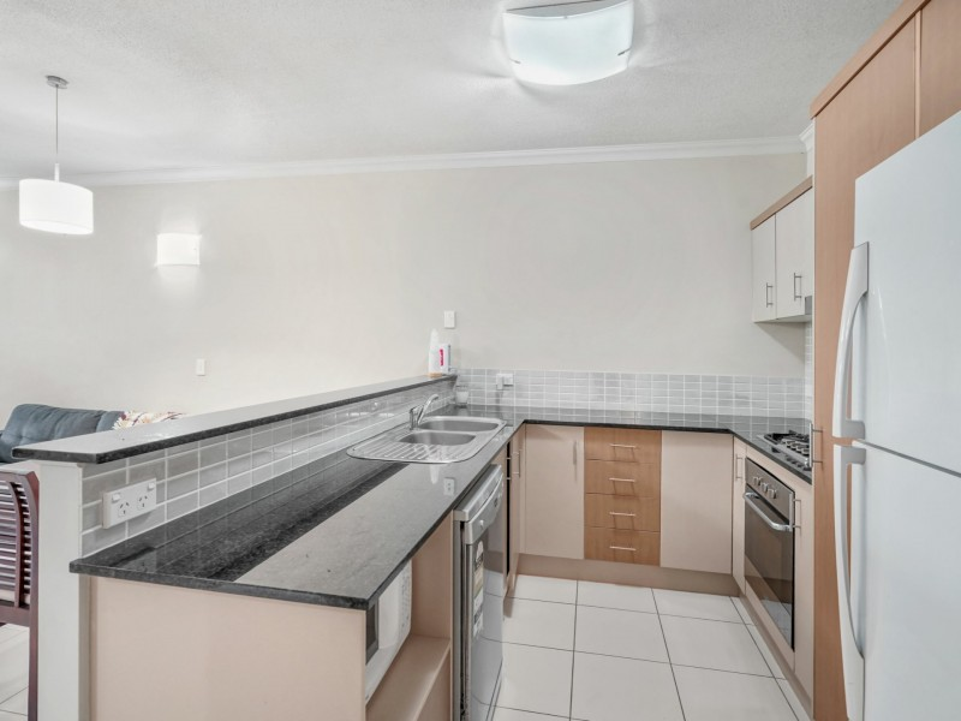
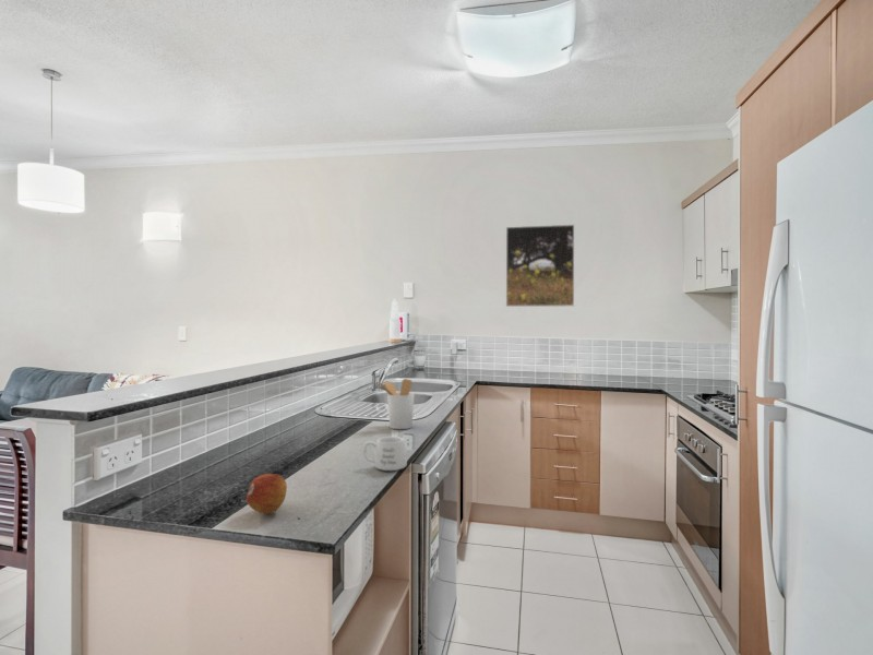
+ mug (384, 453)
+ utensil holder (394, 402)
+ fruit (266, 493)
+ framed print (539, 265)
